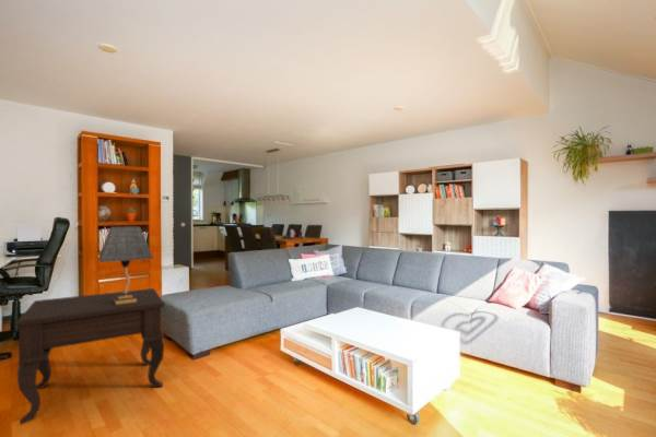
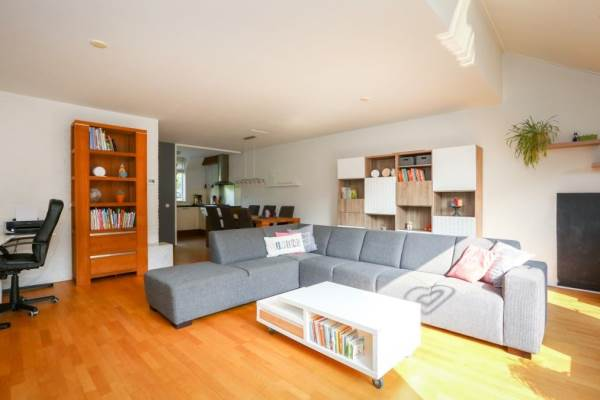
- table lamp (125, 265)
- side table (98, 340)
